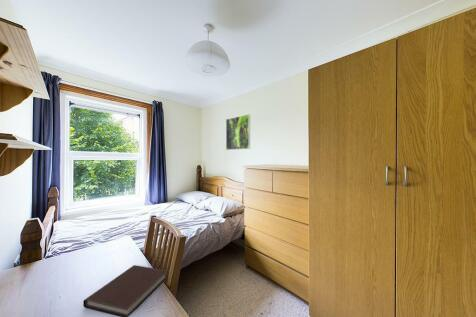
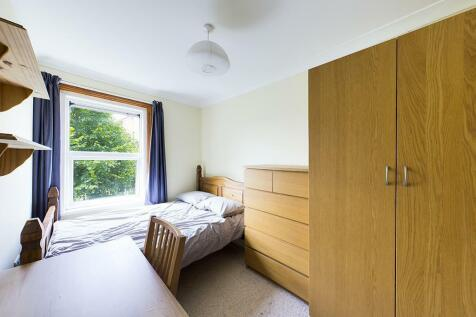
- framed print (237, 133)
- notebook (130, 286)
